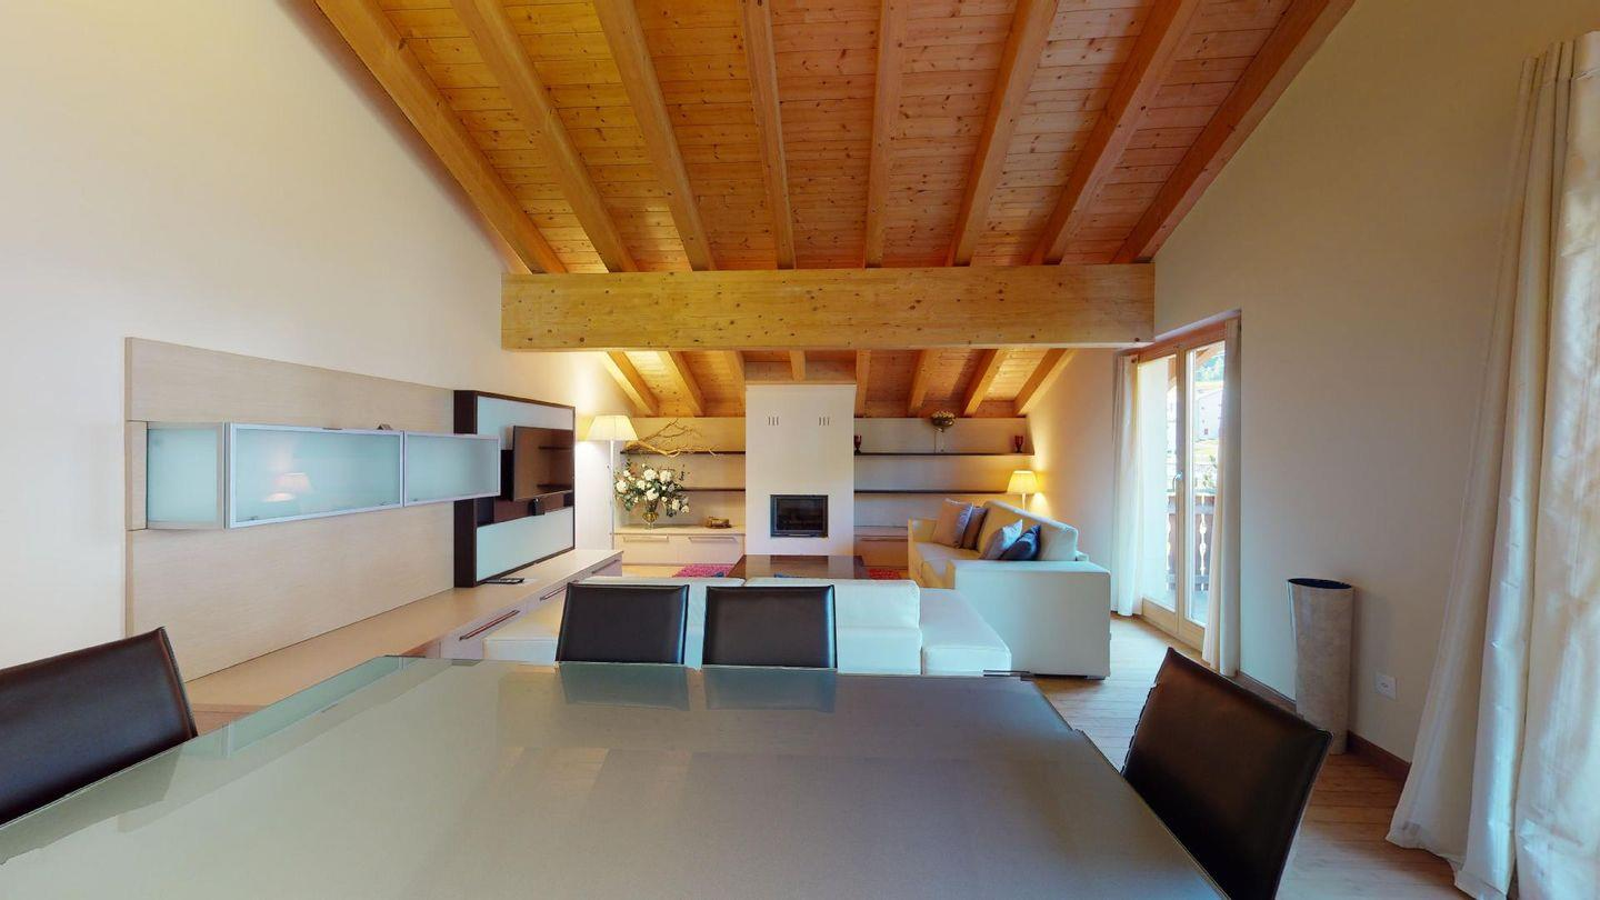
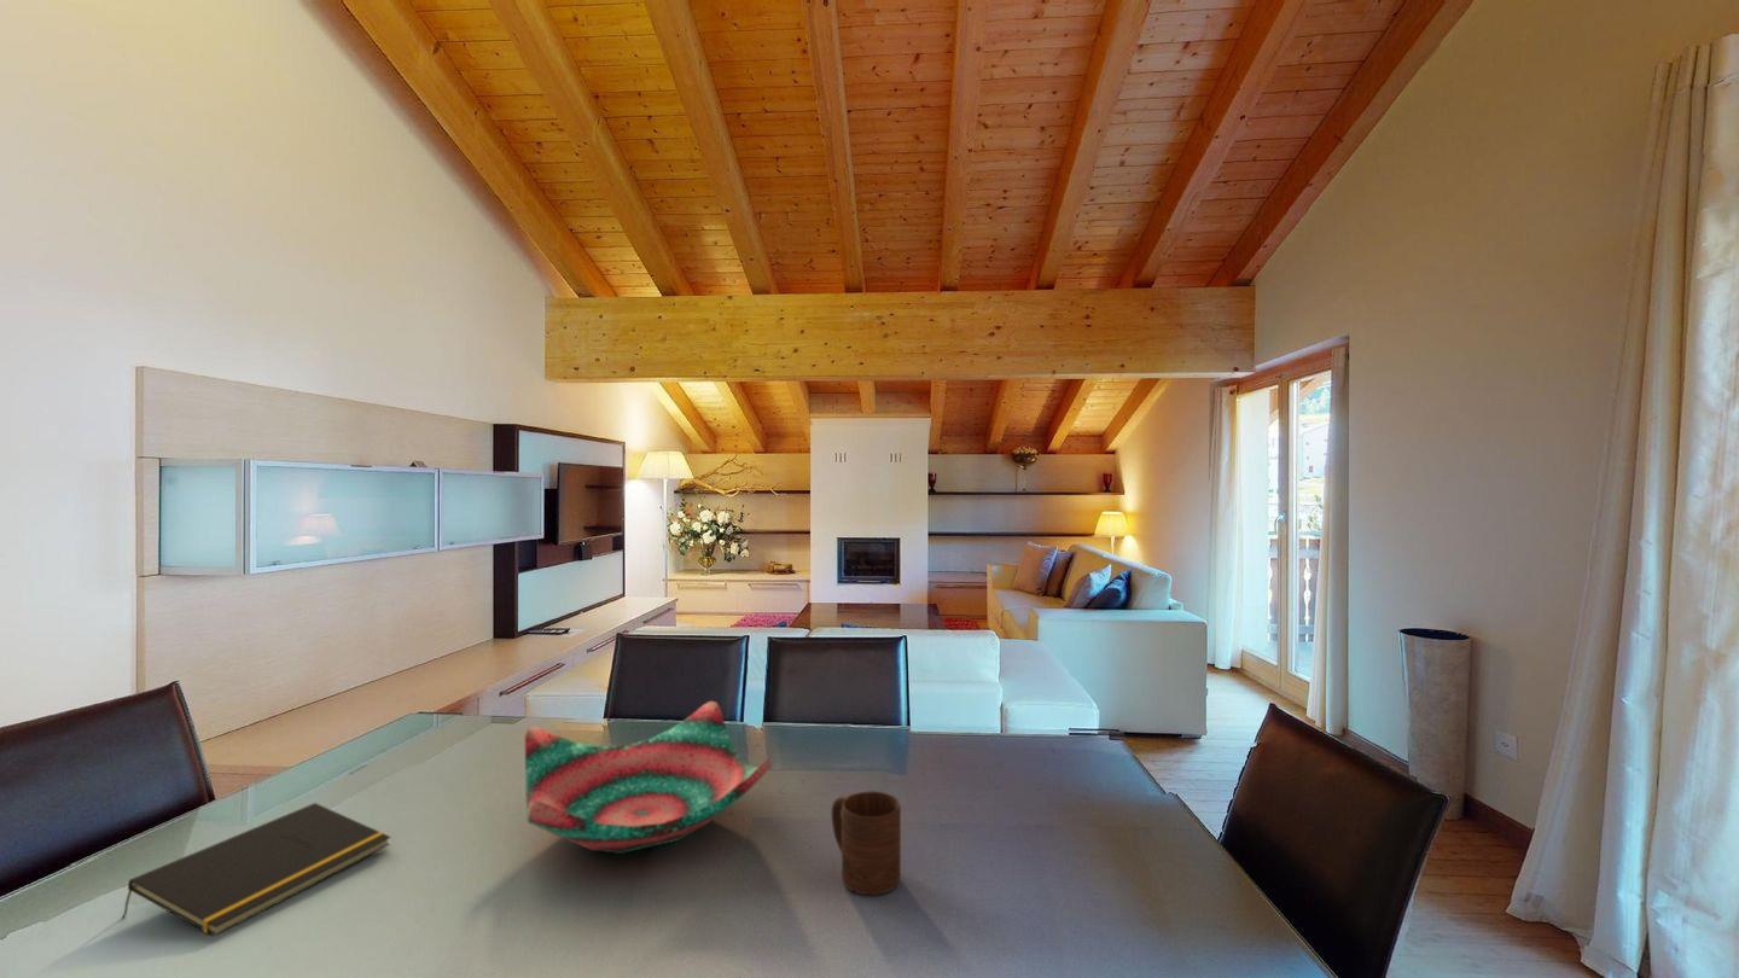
+ notepad (271, 860)
+ cup (862, 839)
+ decorative bowl (641, 782)
